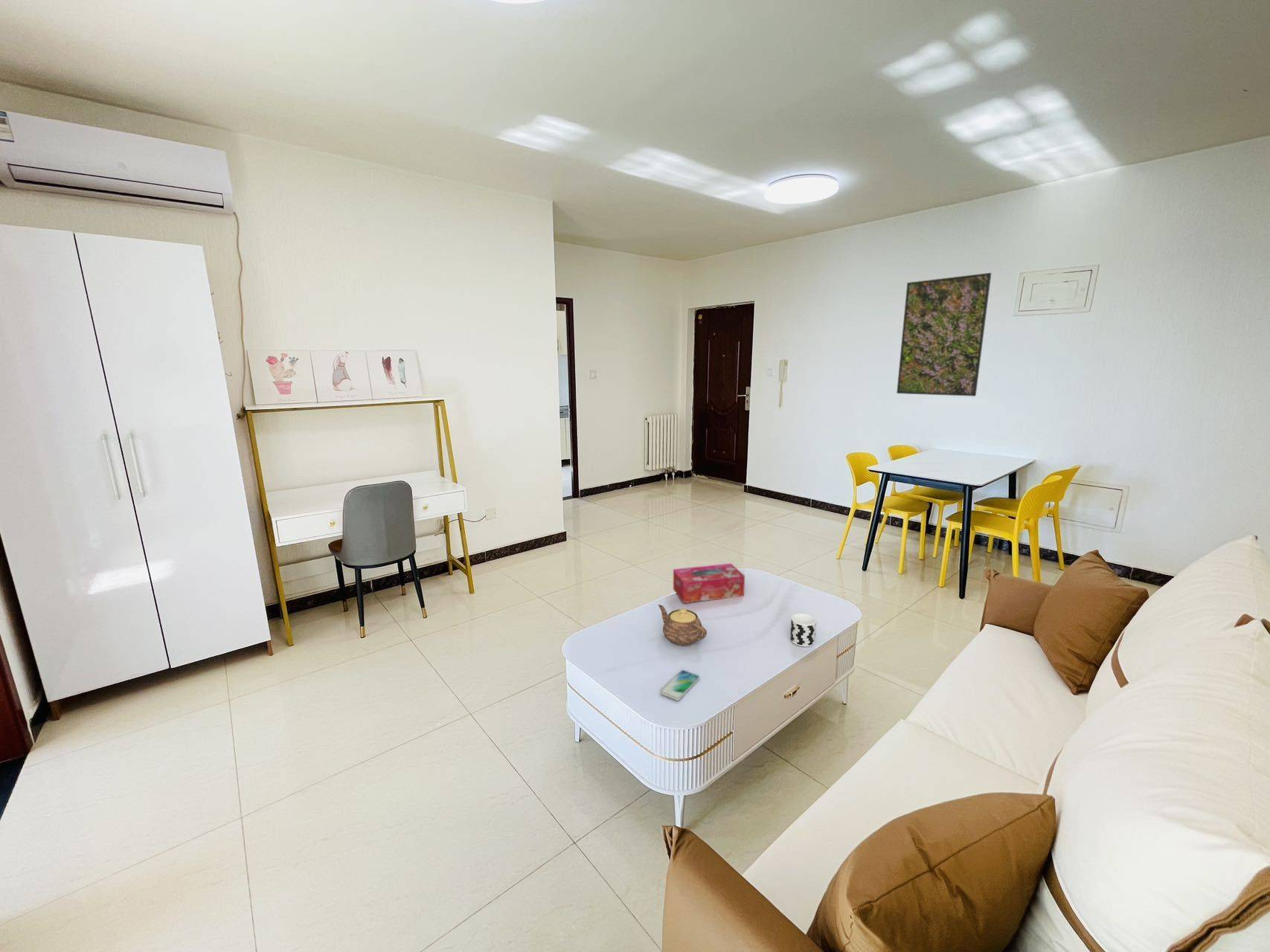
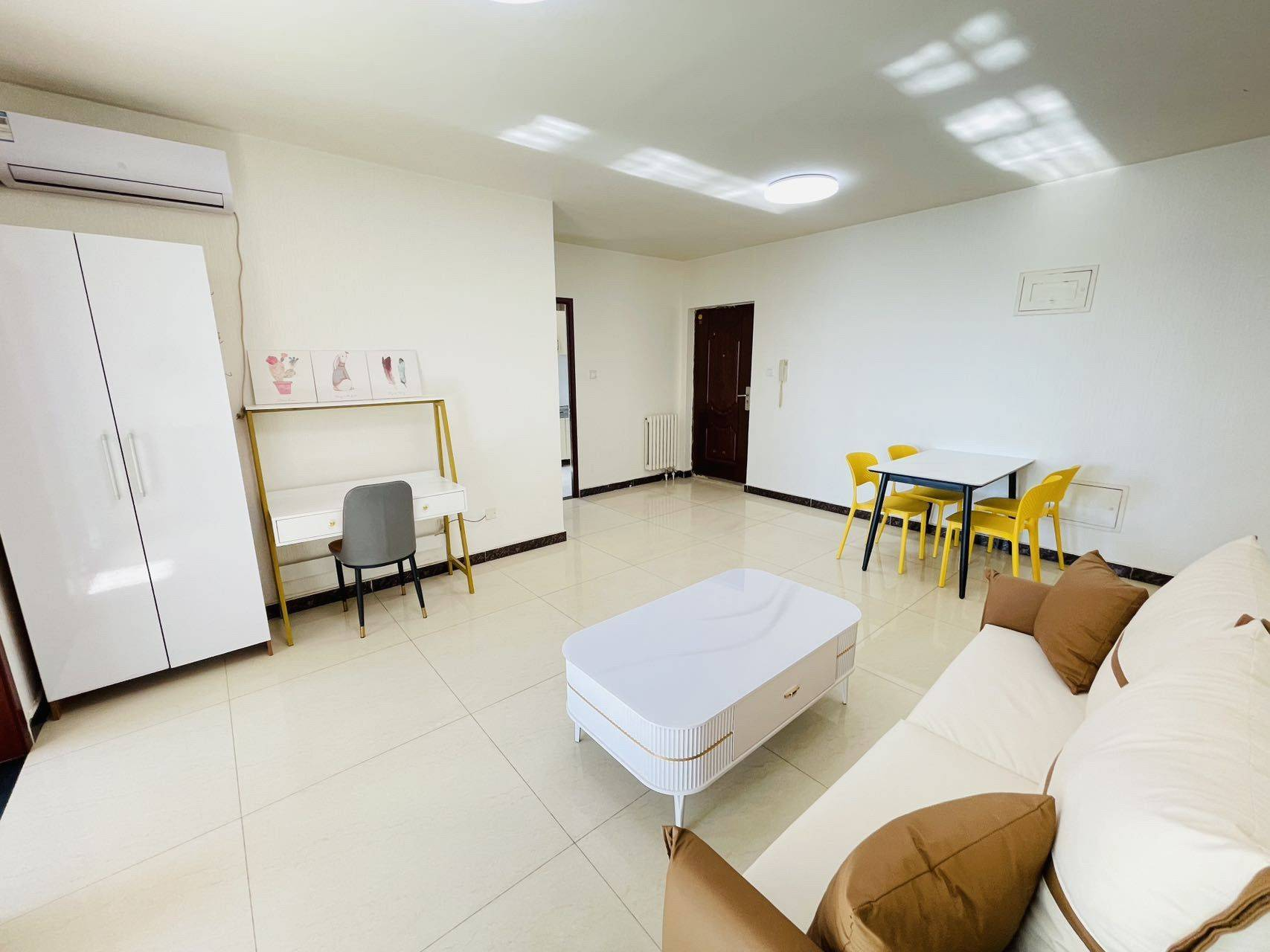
- teapot (681, 623)
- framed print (940, 338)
- smartphone (680, 684)
- tissue box (708, 582)
- cup (804, 628)
